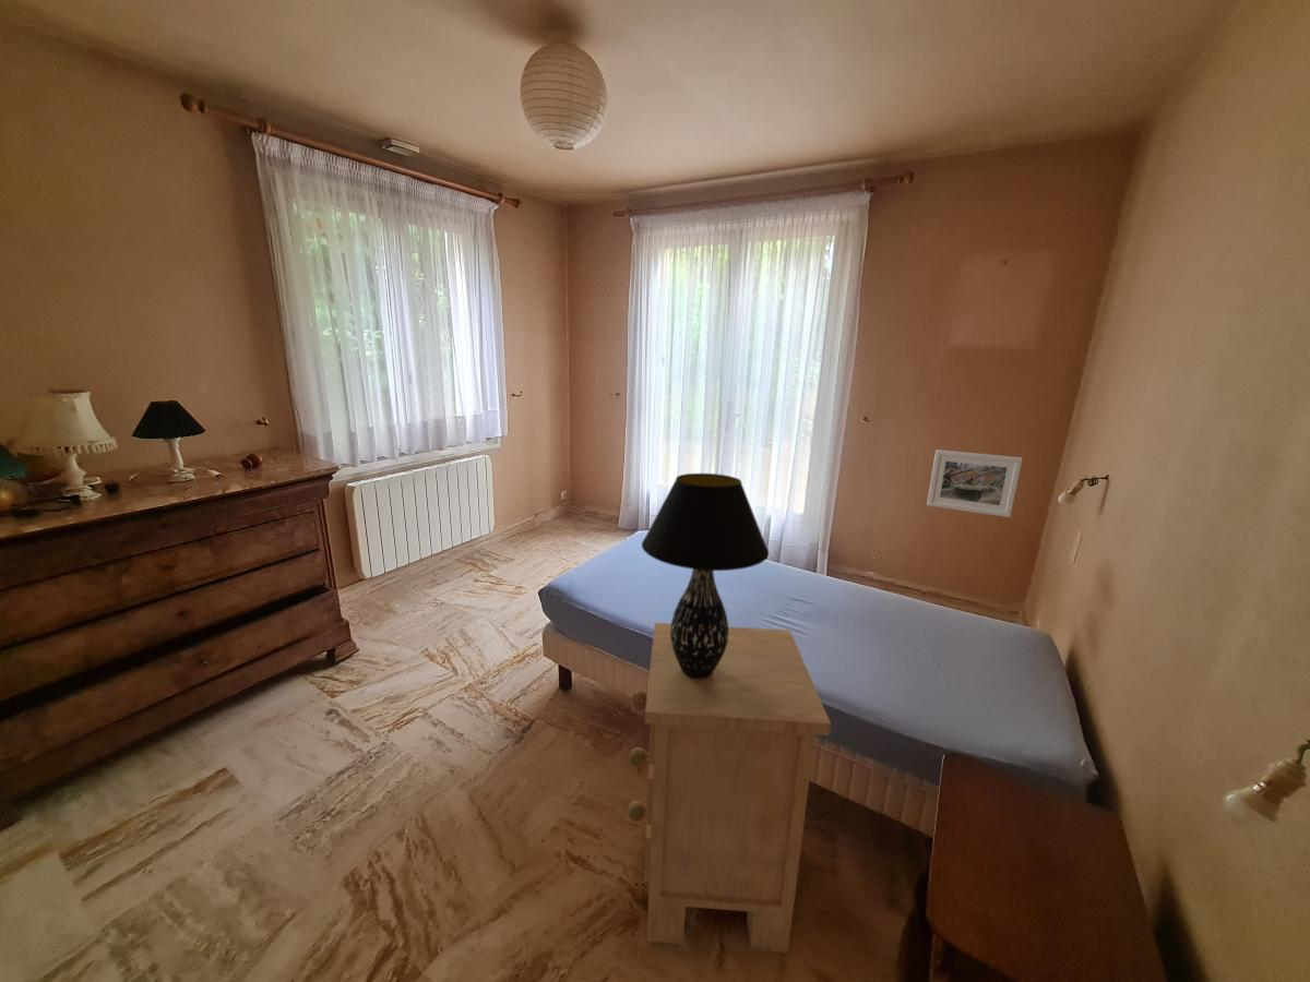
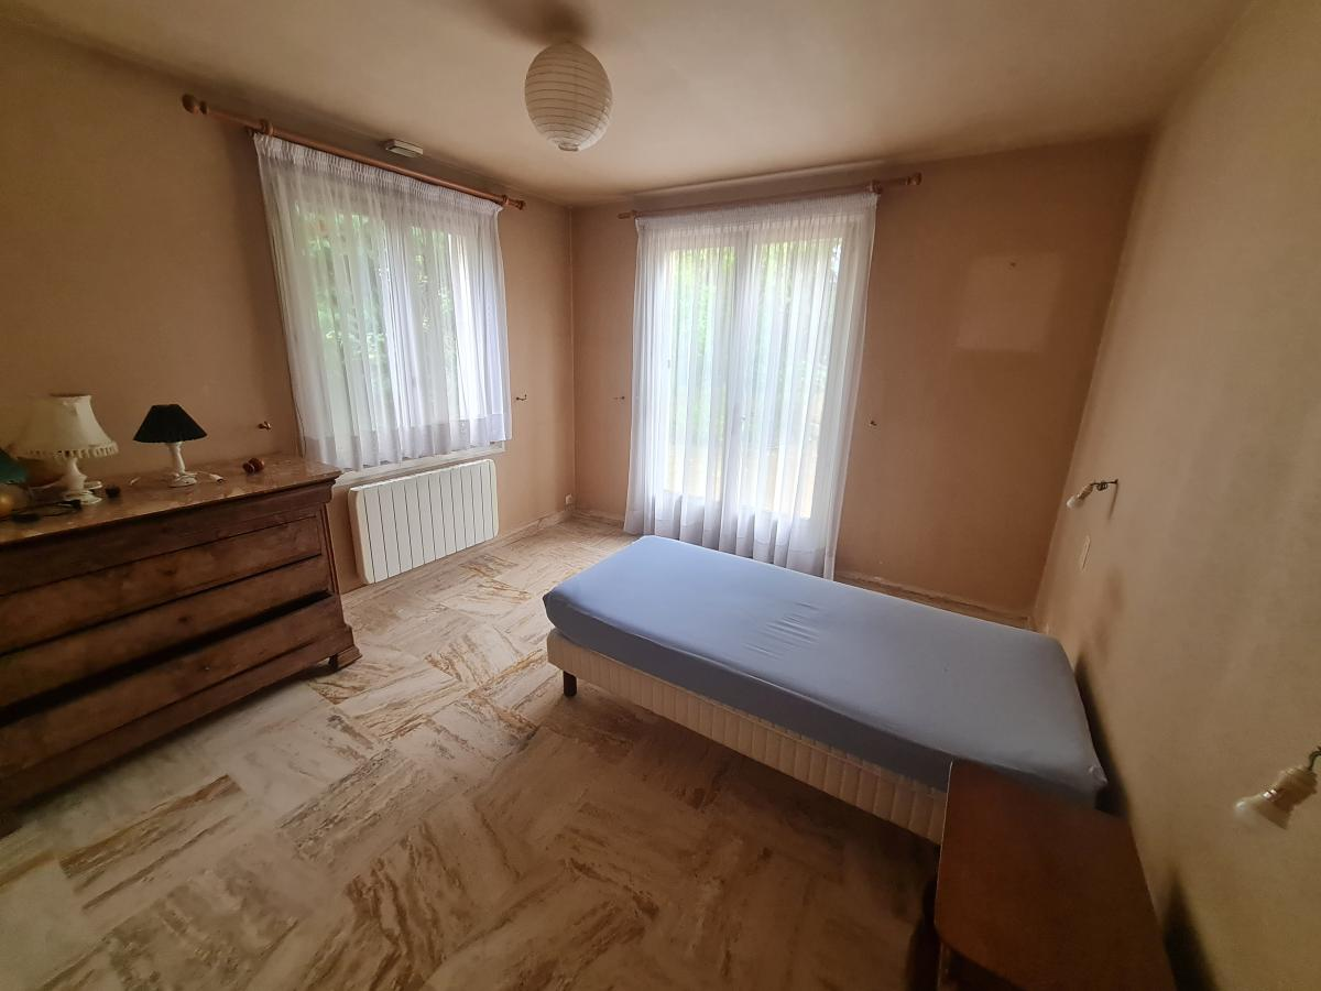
- nightstand (711, 776)
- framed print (972, 482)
- table lamp (702, 578)
